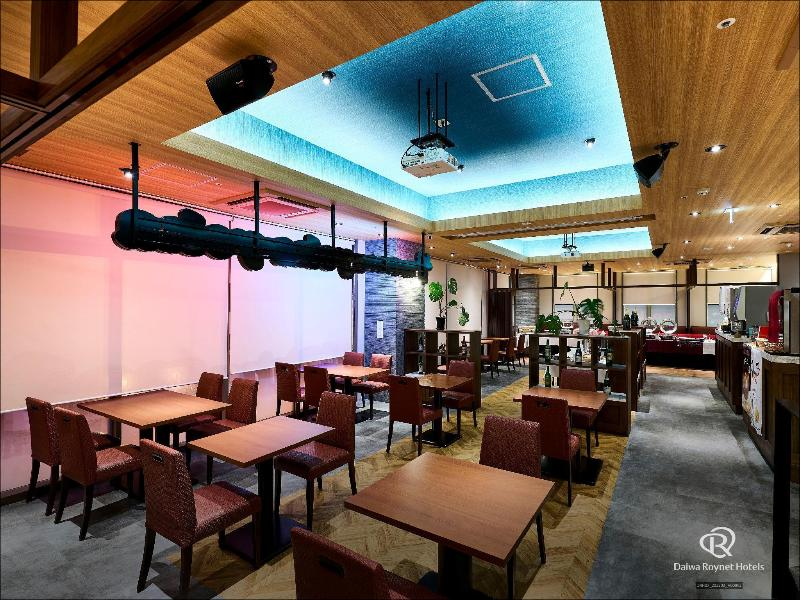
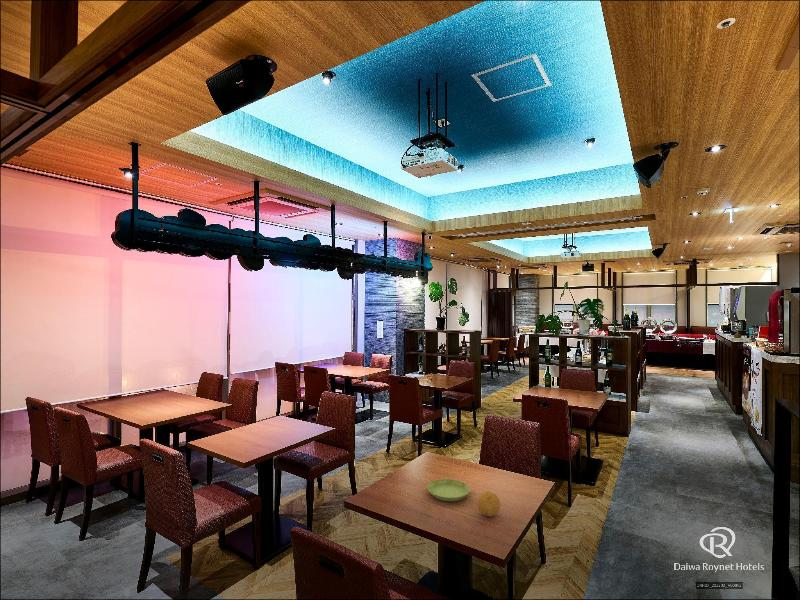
+ fruit (488, 503)
+ saucer (448, 490)
